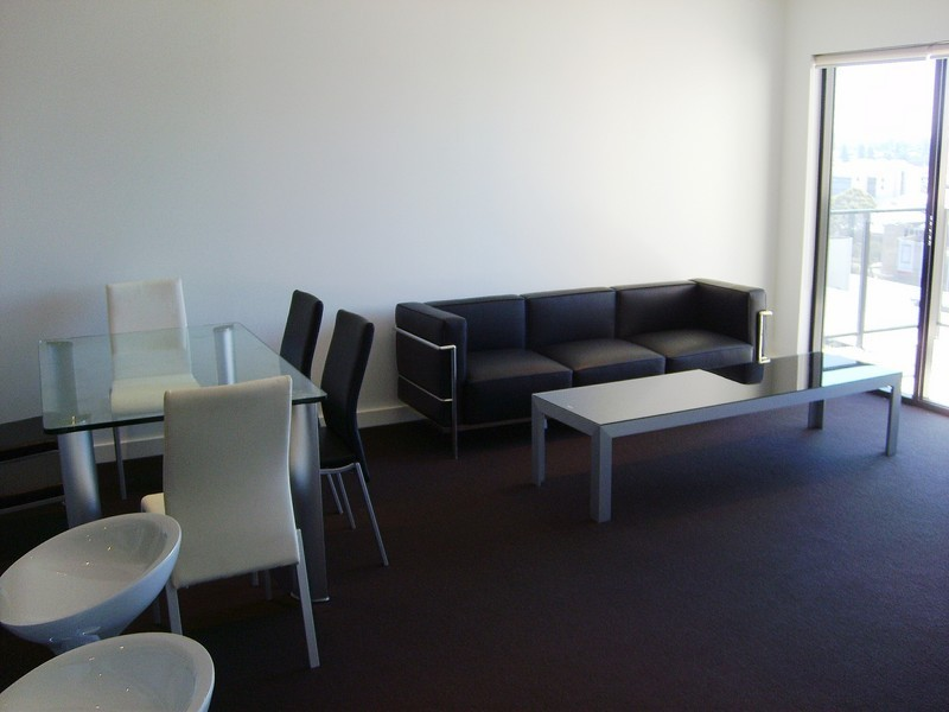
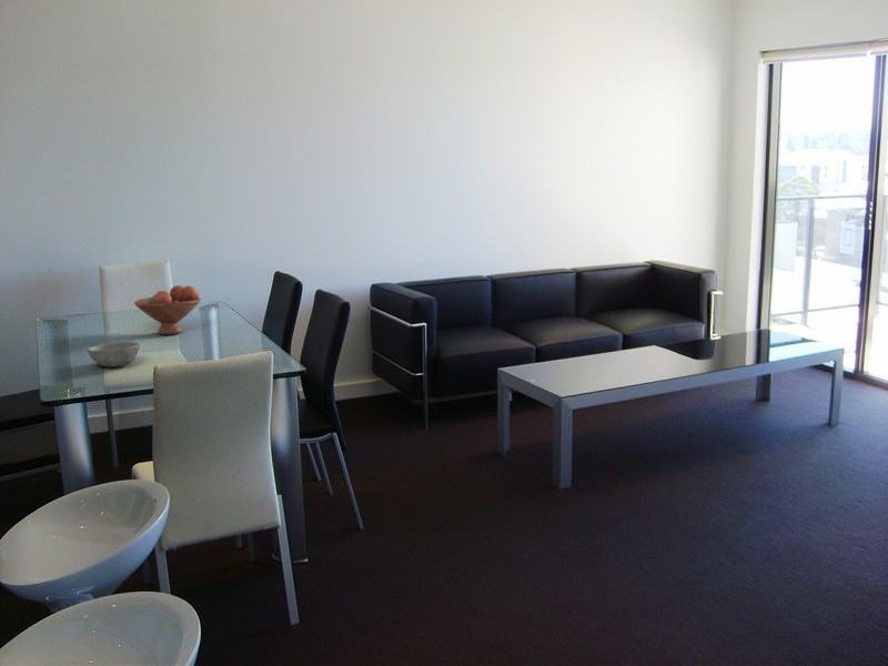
+ fruit bowl (168, 310)
+ bowl (113, 355)
